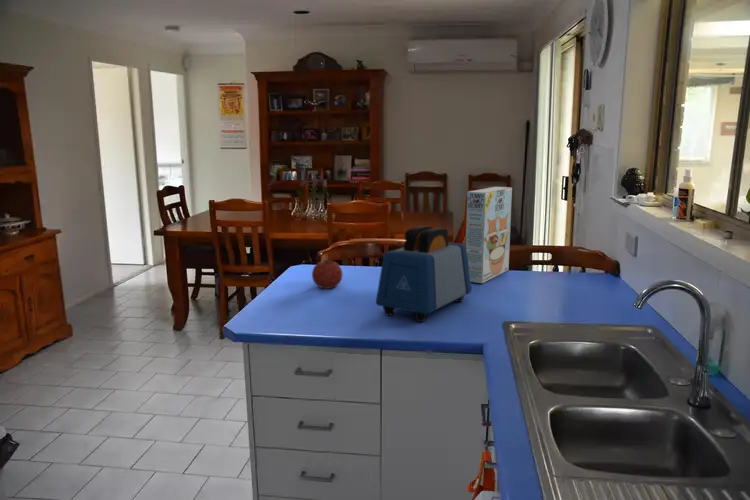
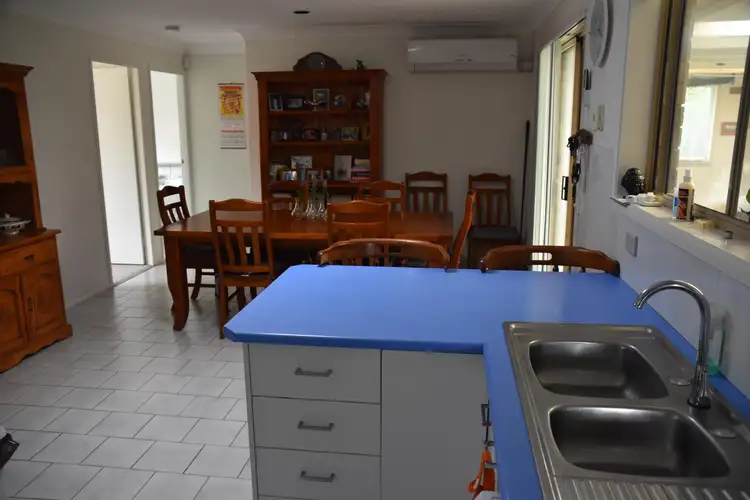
- toaster (426, 267)
- cereal box (489, 233)
- fruit (327, 272)
